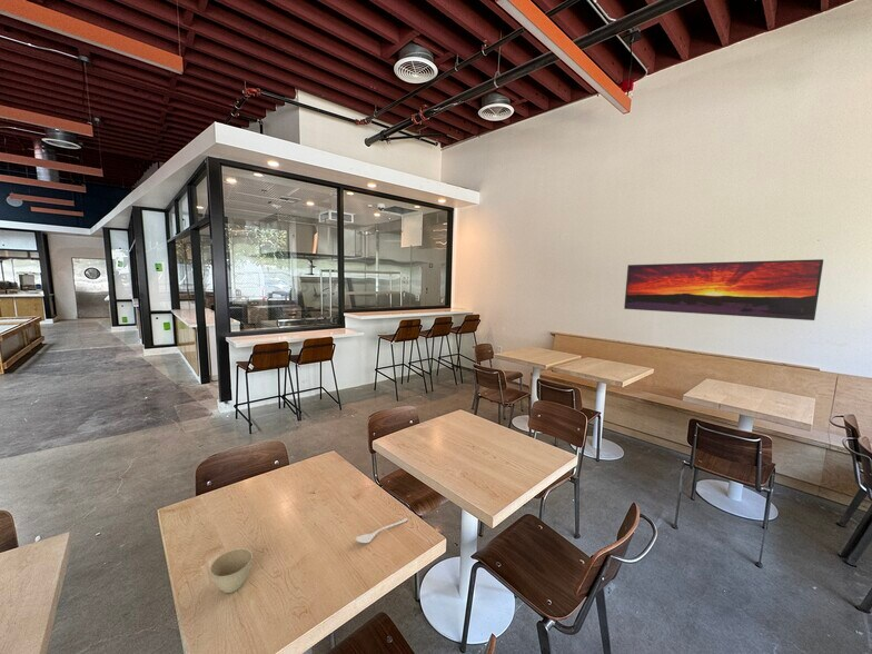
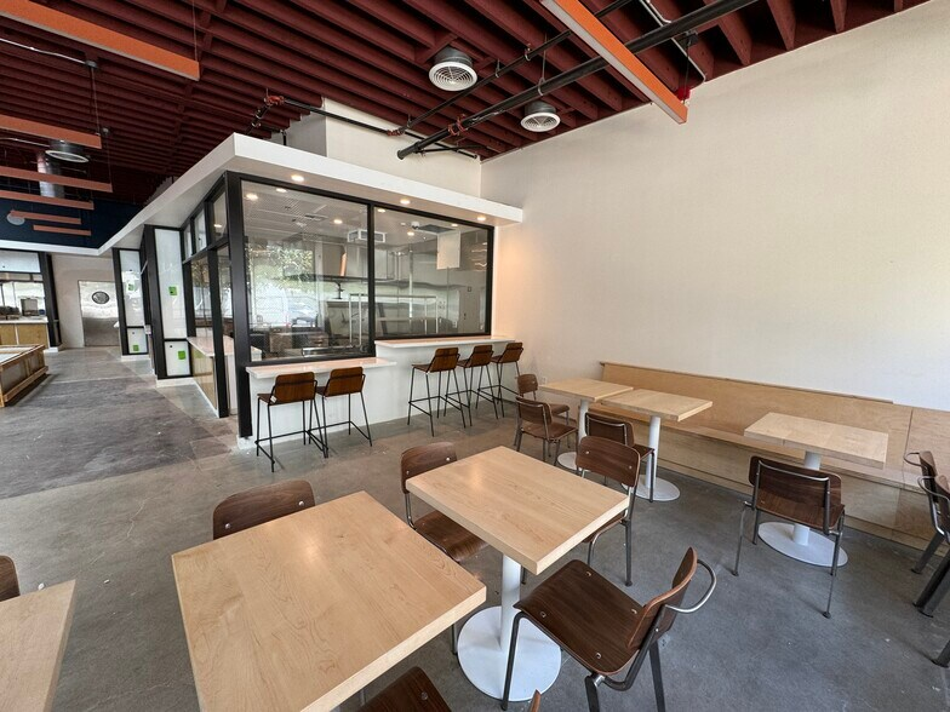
- flower pot (231, 573)
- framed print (706, 288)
- spoon (383, 528)
